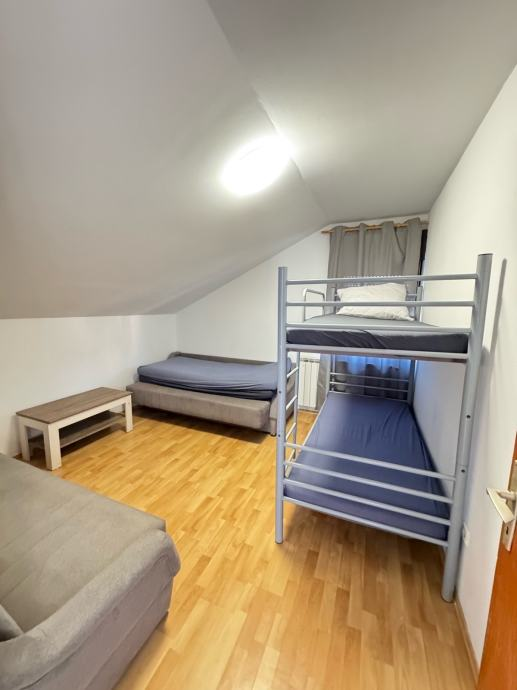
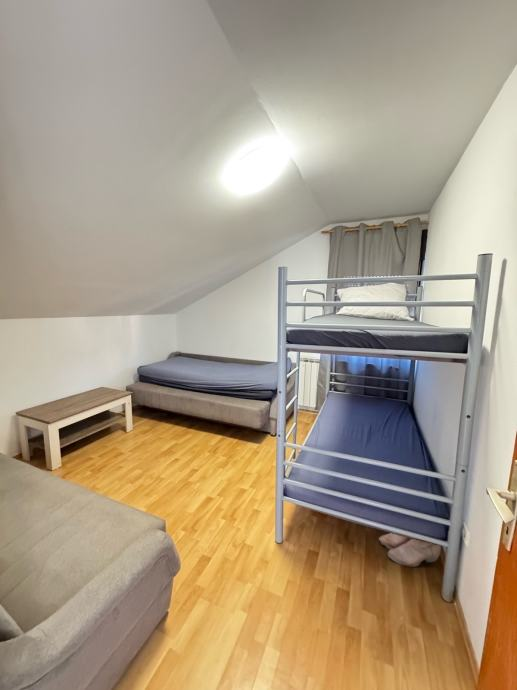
+ boots (406, 537)
